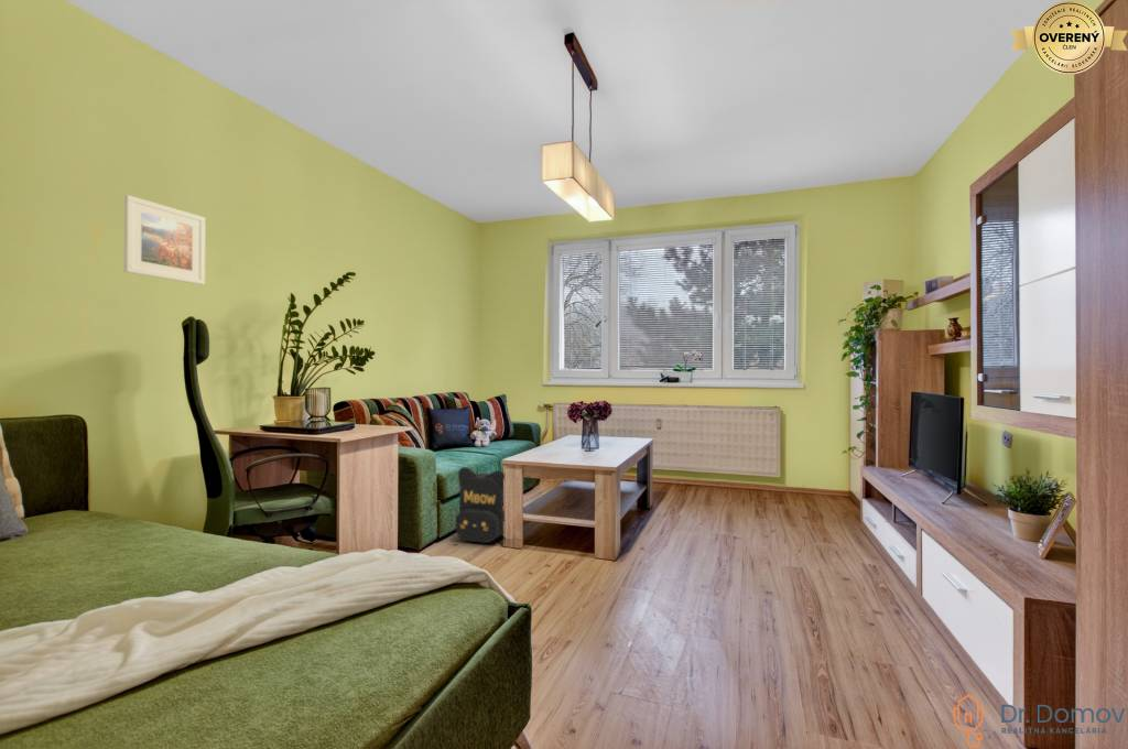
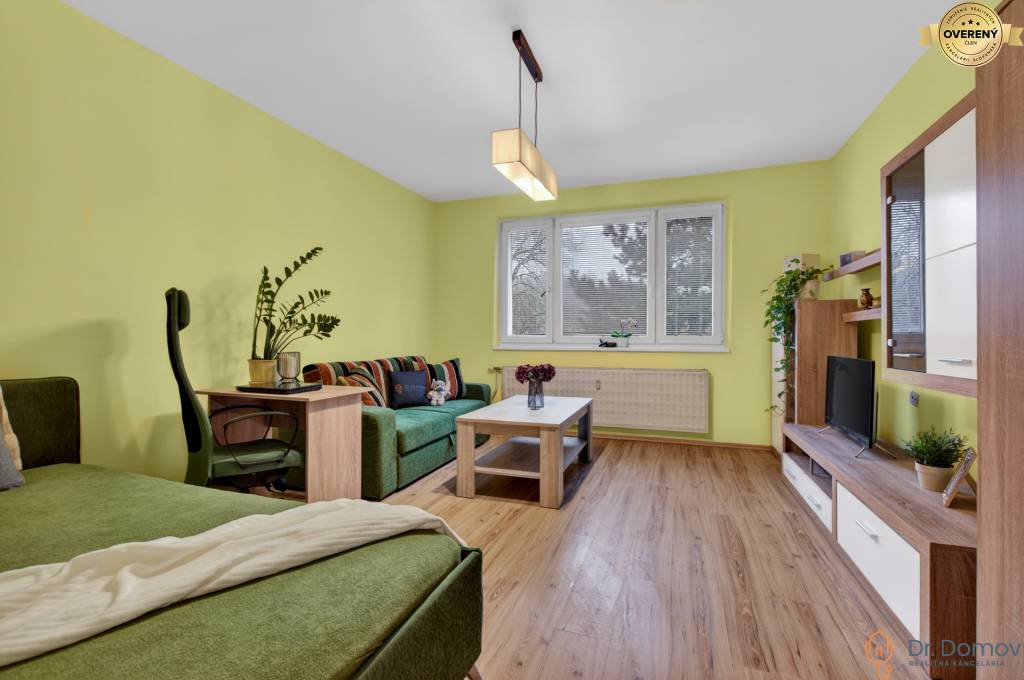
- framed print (166, 242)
- backpack (485, 501)
